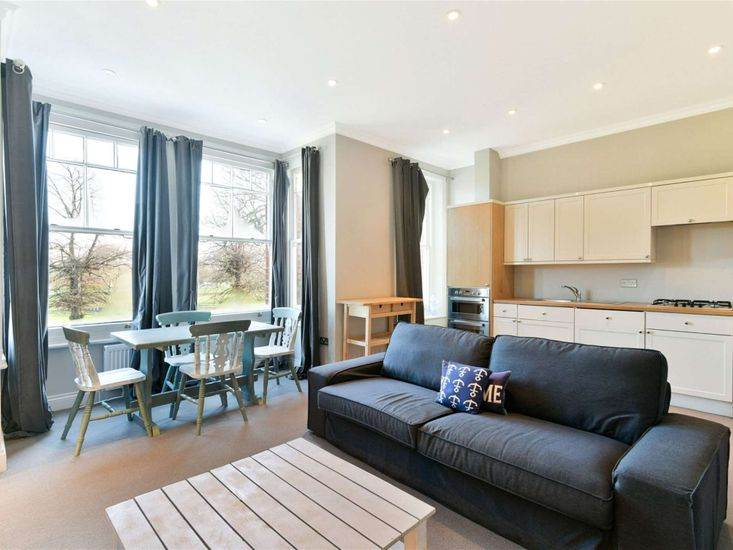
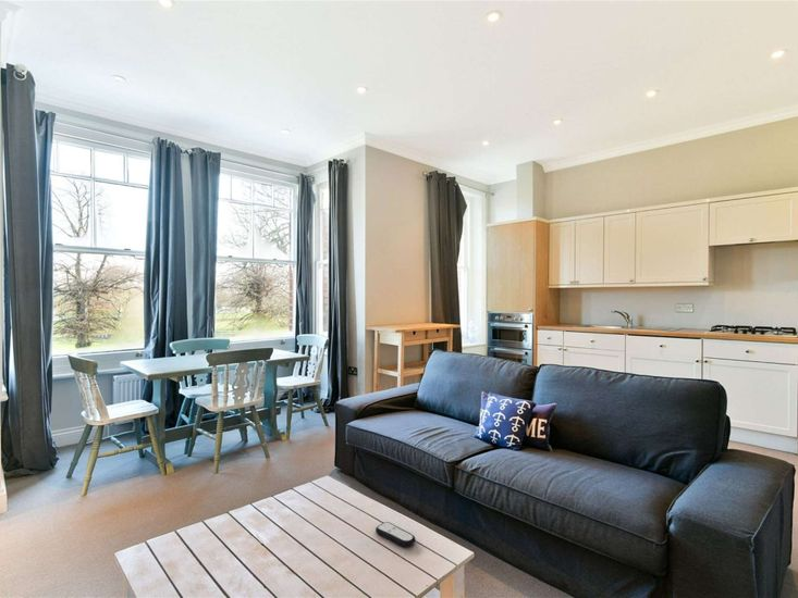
+ remote control (395, 534)
